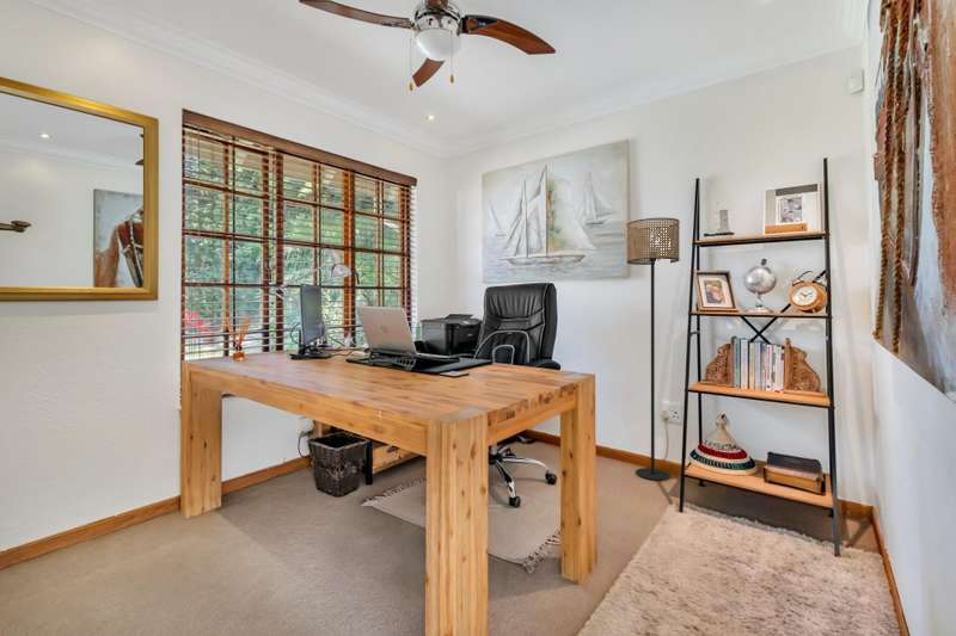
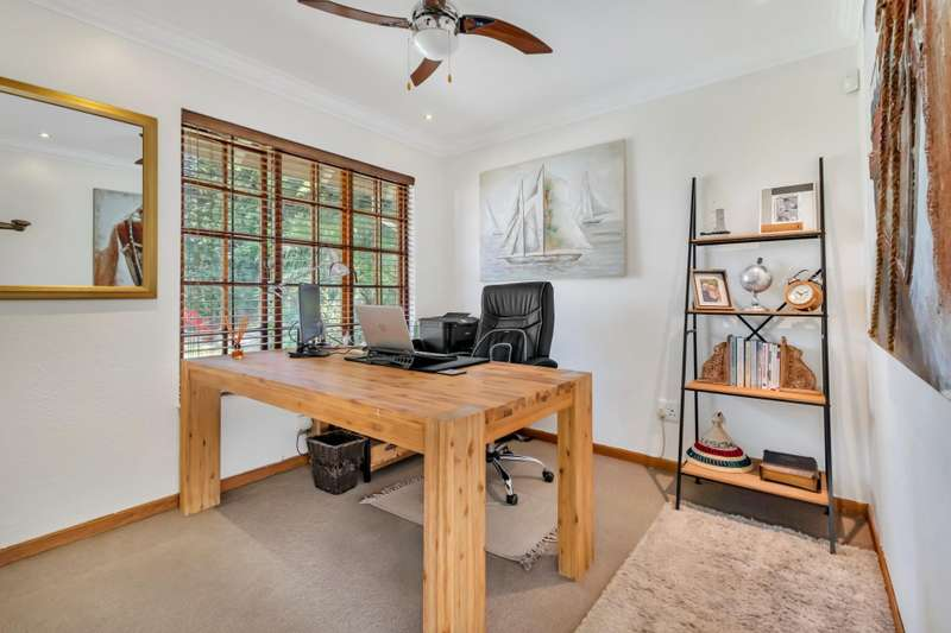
- floor lamp (652, 348)
